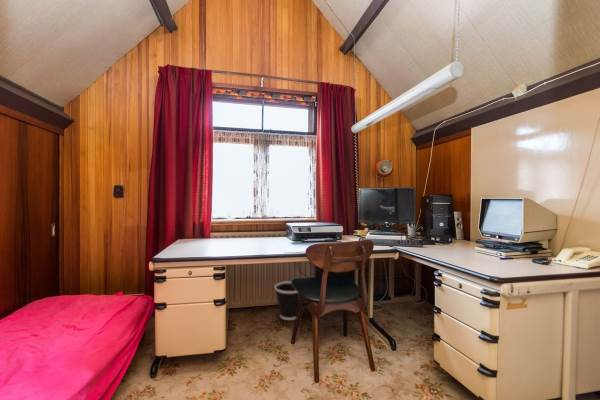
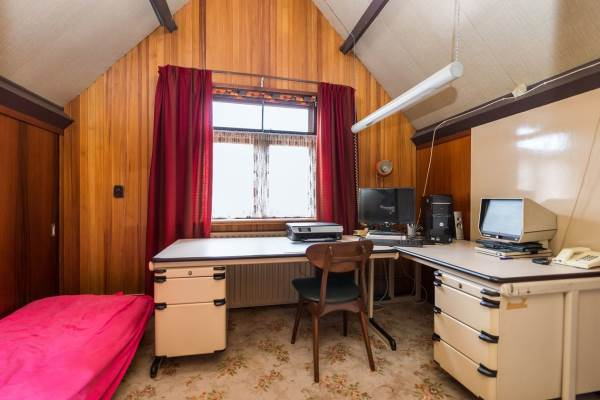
- wastebasket (289, 300)
